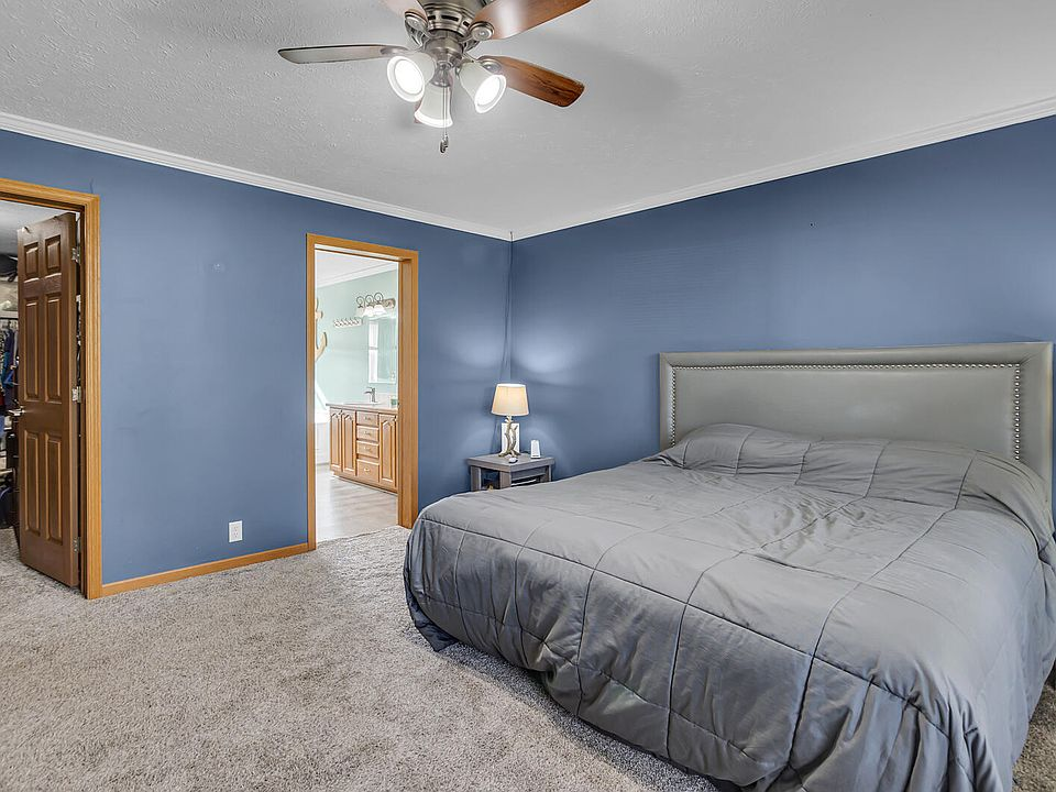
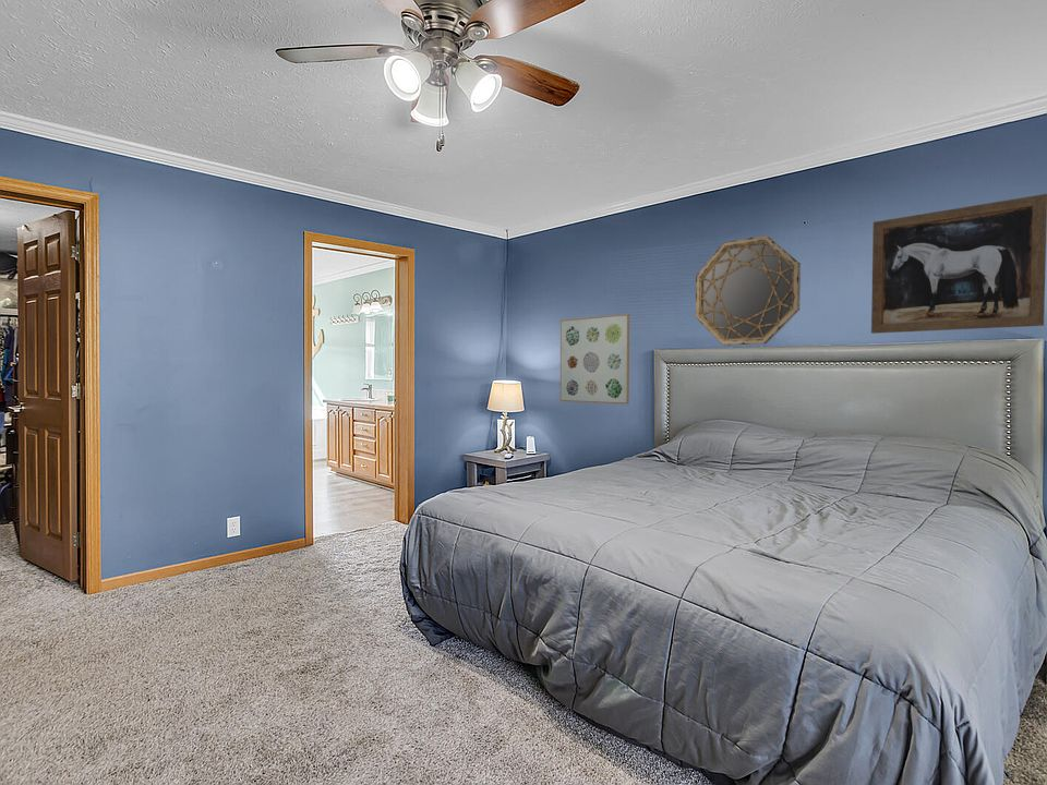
+ wall art (592, 360)
+ home mirror (744, 291)
+ wall art (951, 269)
